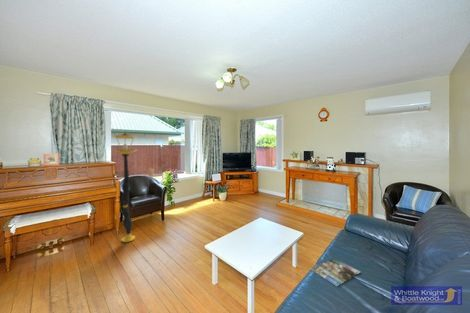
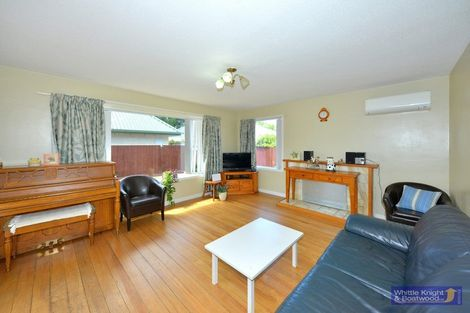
- magazine (335, 270)
- floor lamp (125, 186)
